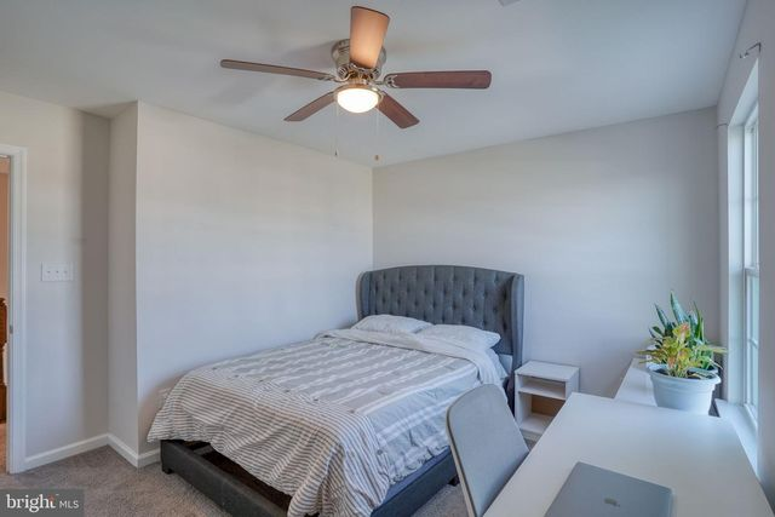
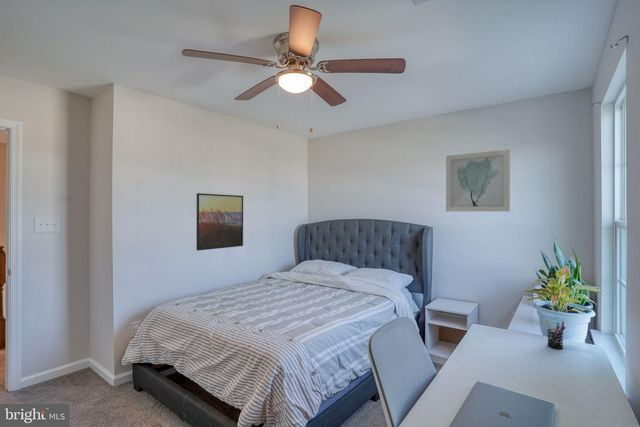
+ wall art (476, 182)
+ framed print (221, 221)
+ pen holder (556, 332)
